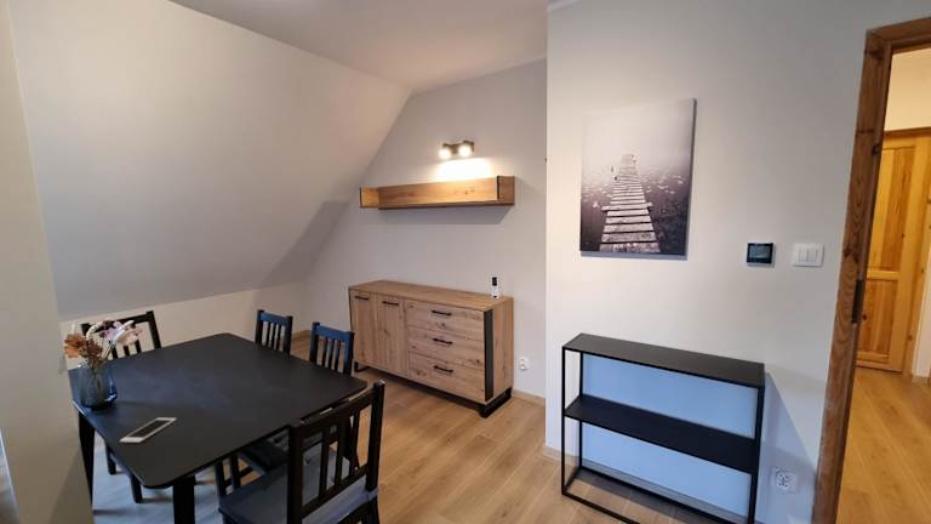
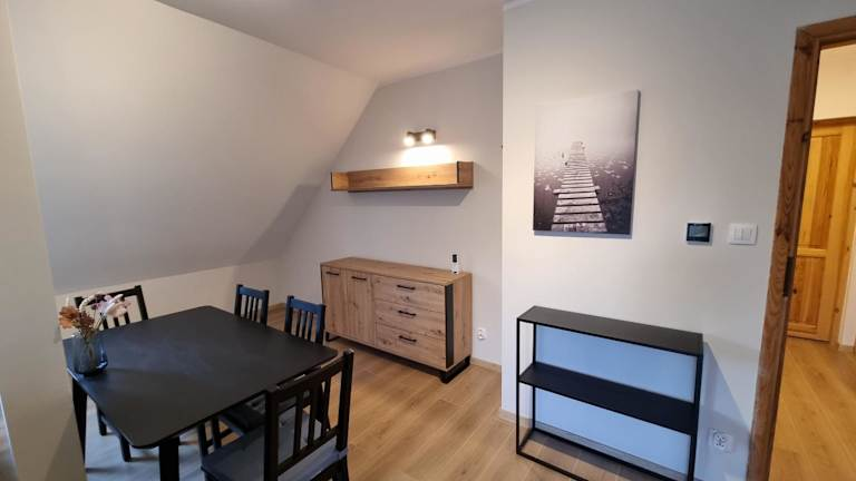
- cell phone (149, 429)
